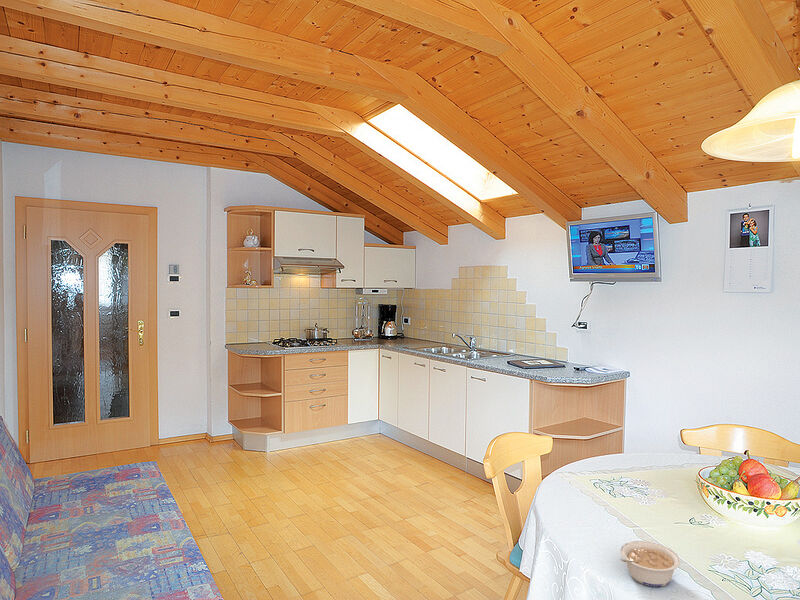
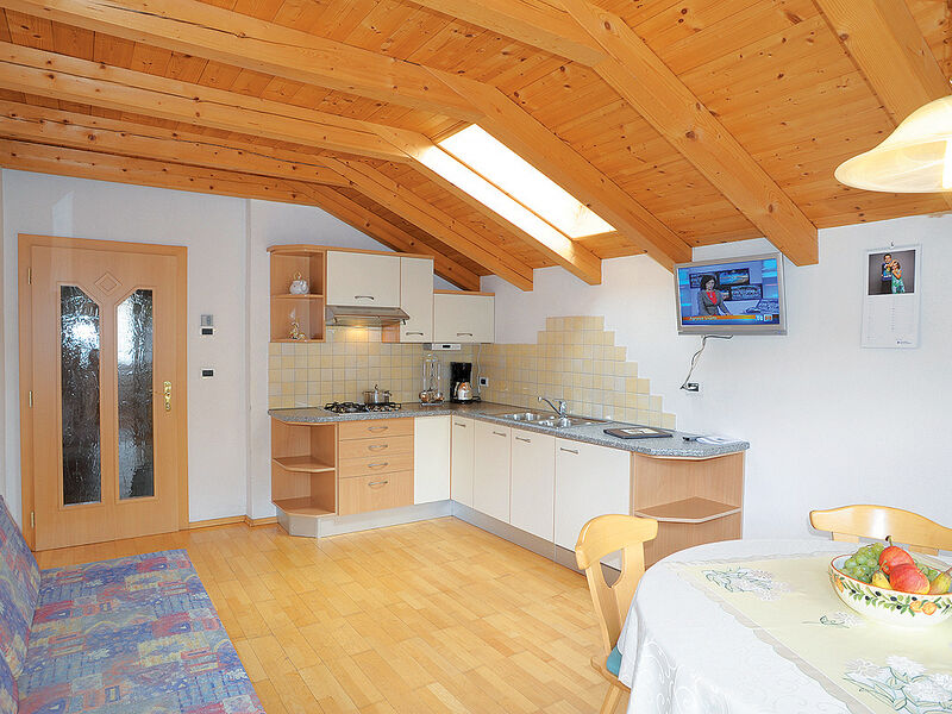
- legume (649, 564)
